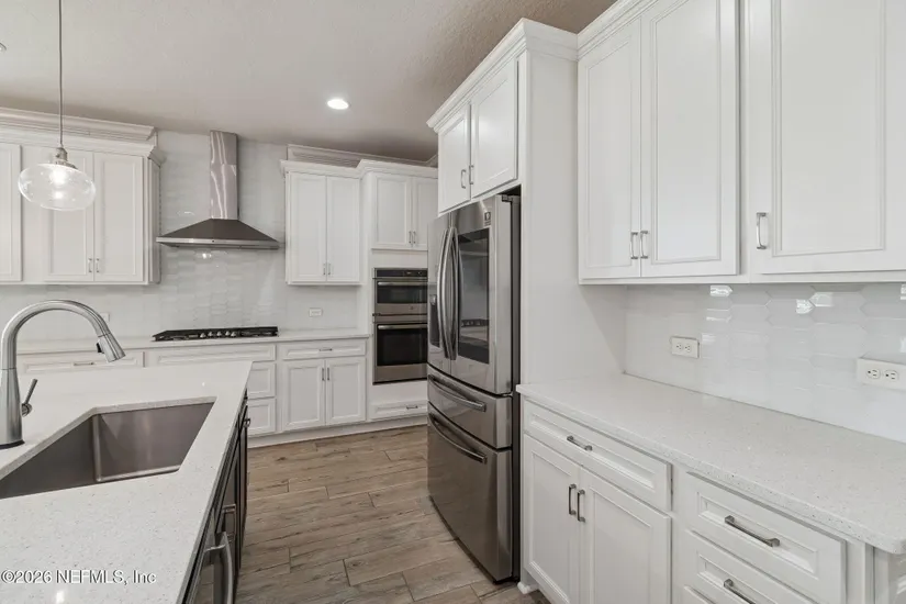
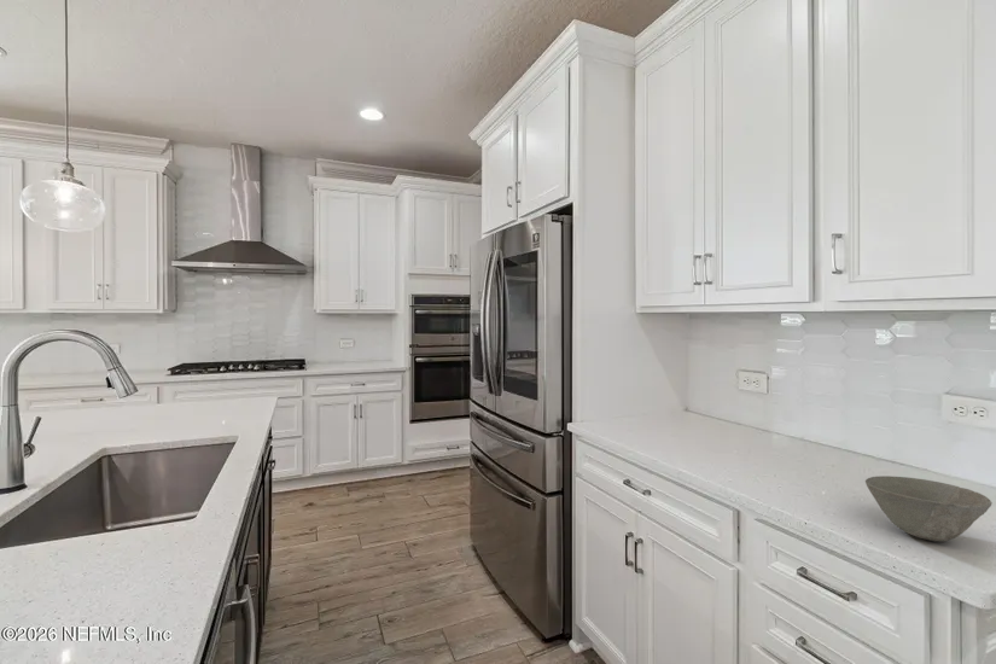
+ bowl (924, 511)
